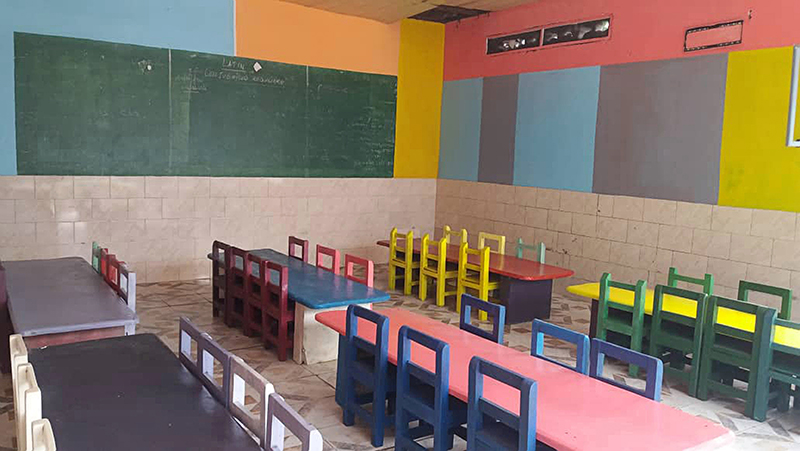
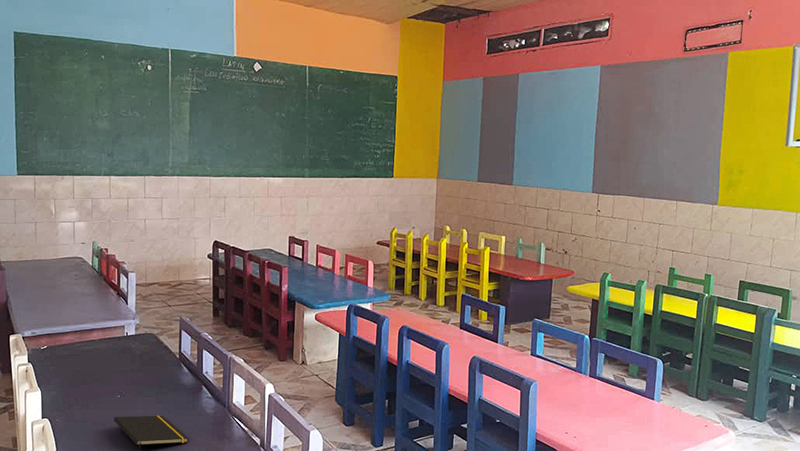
+ notepad (150, 429)
